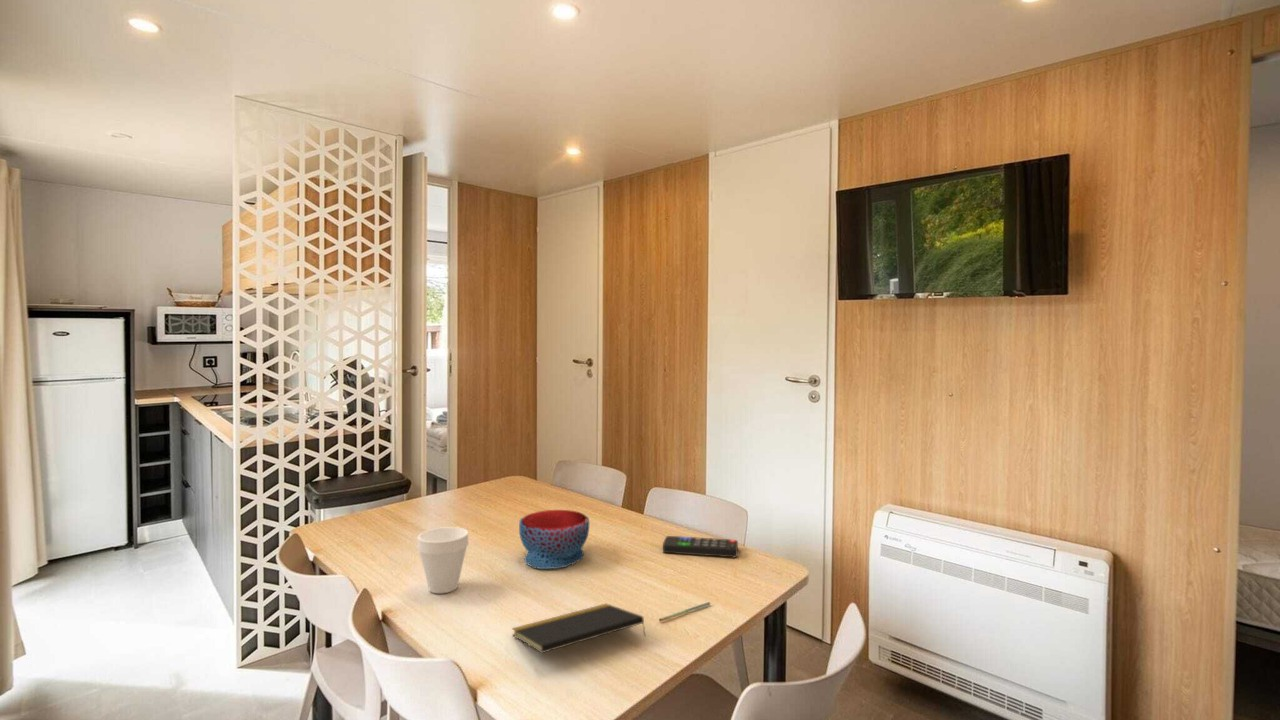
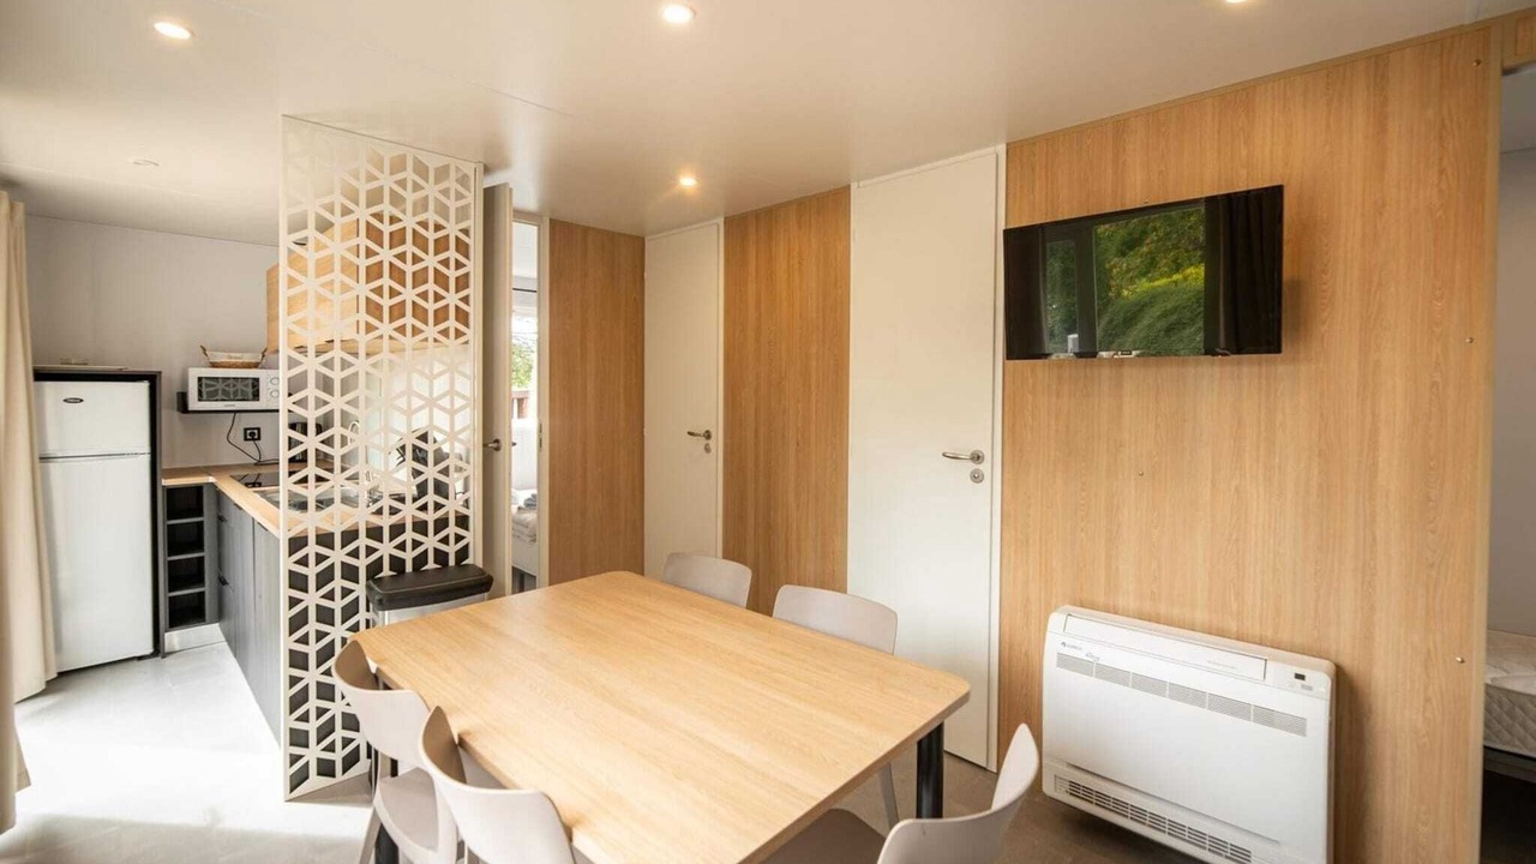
- bowl (554, 537)
- notepad (577, 625)
- remote control (700, 545)
- pen (685, 611)
- cup (443, 561)
